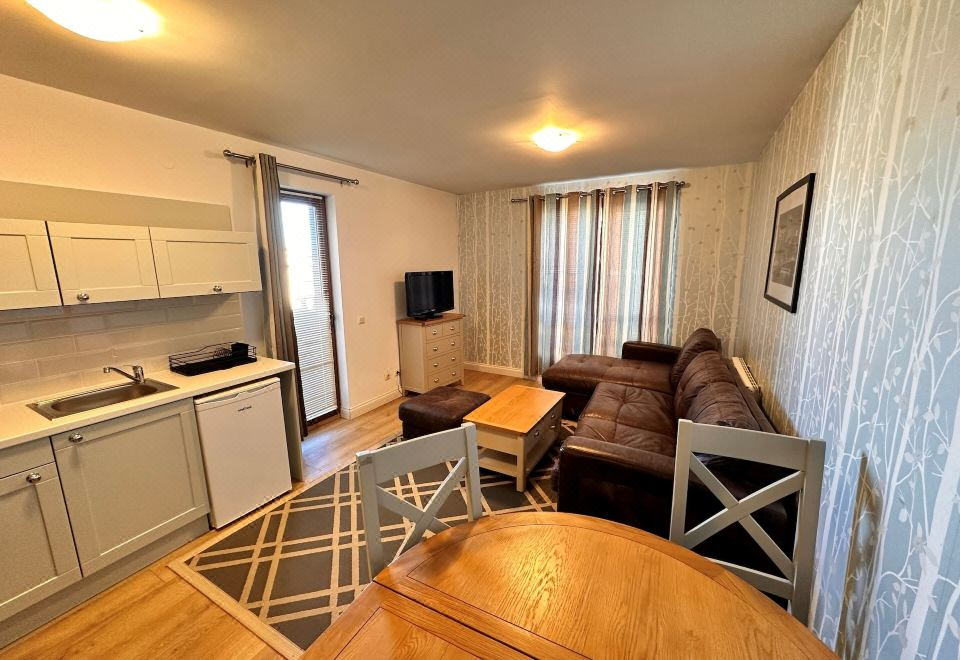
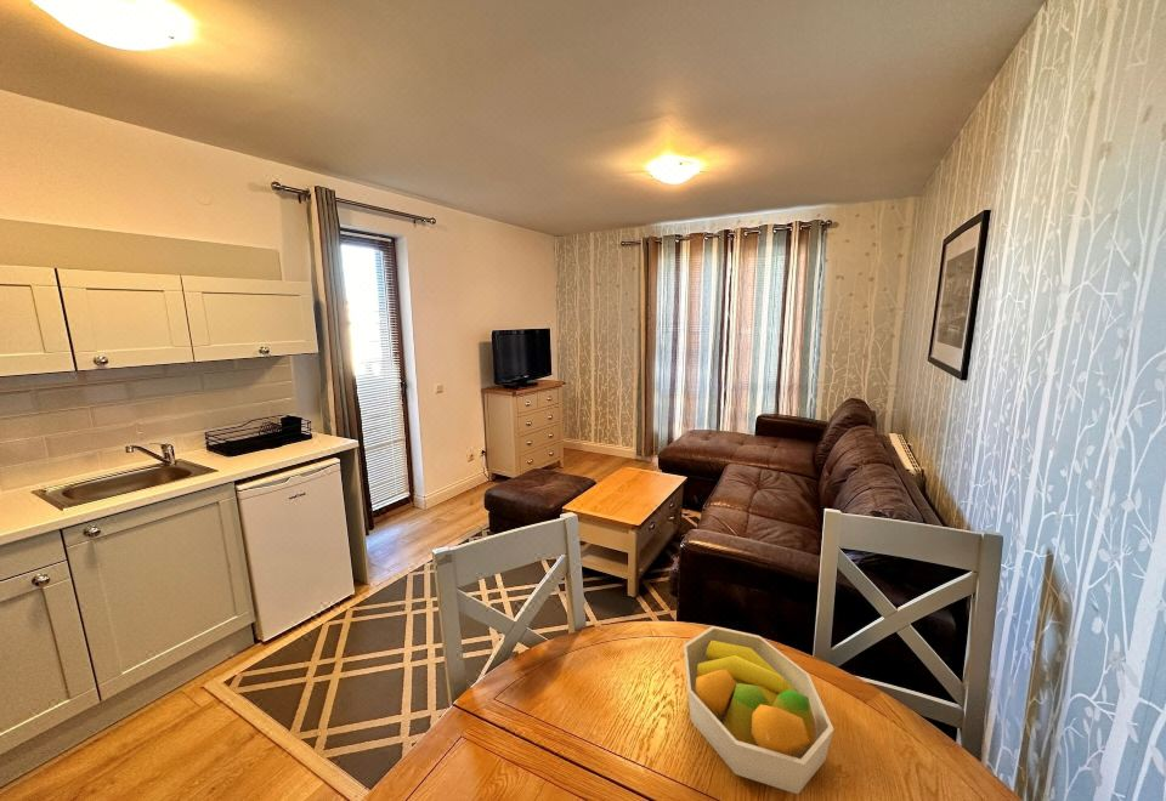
+ fruit bowl (748, 693)
